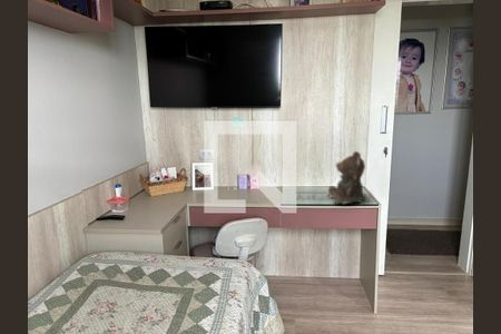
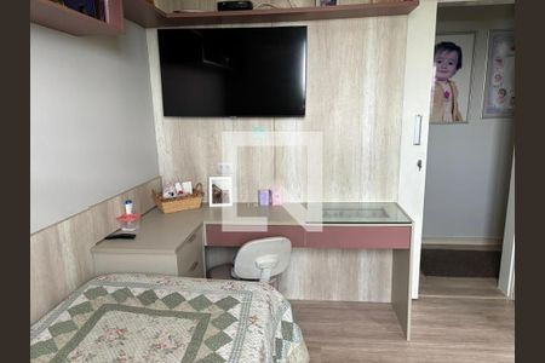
- teddy bear (347, 175)
